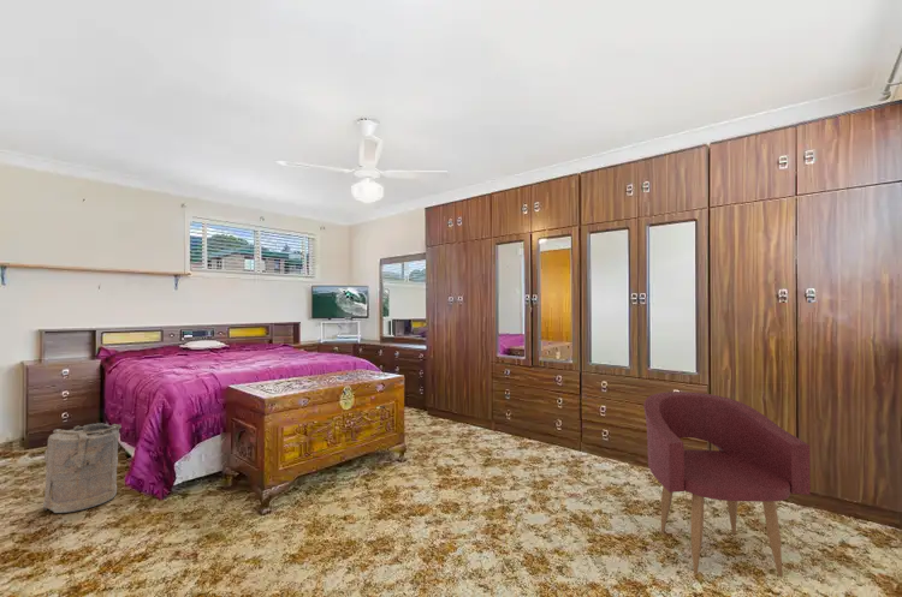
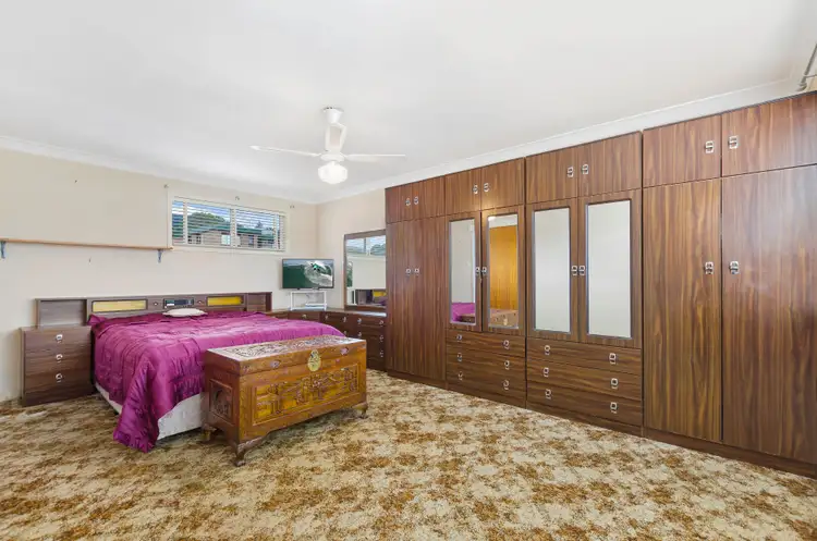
- armchair (708, 474)
- laundry hamper (81, 464)
